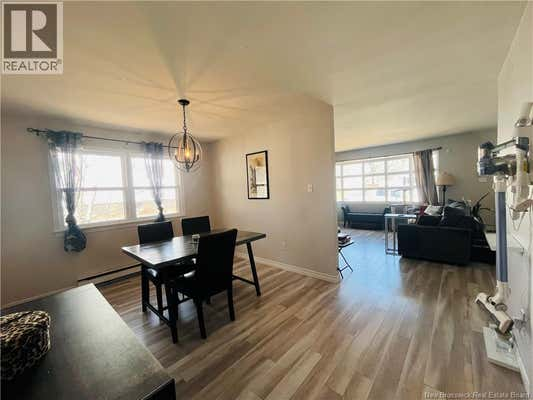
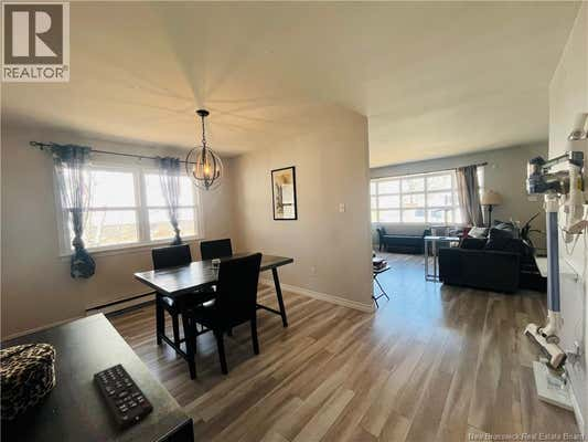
+ remote control (120, 390)
